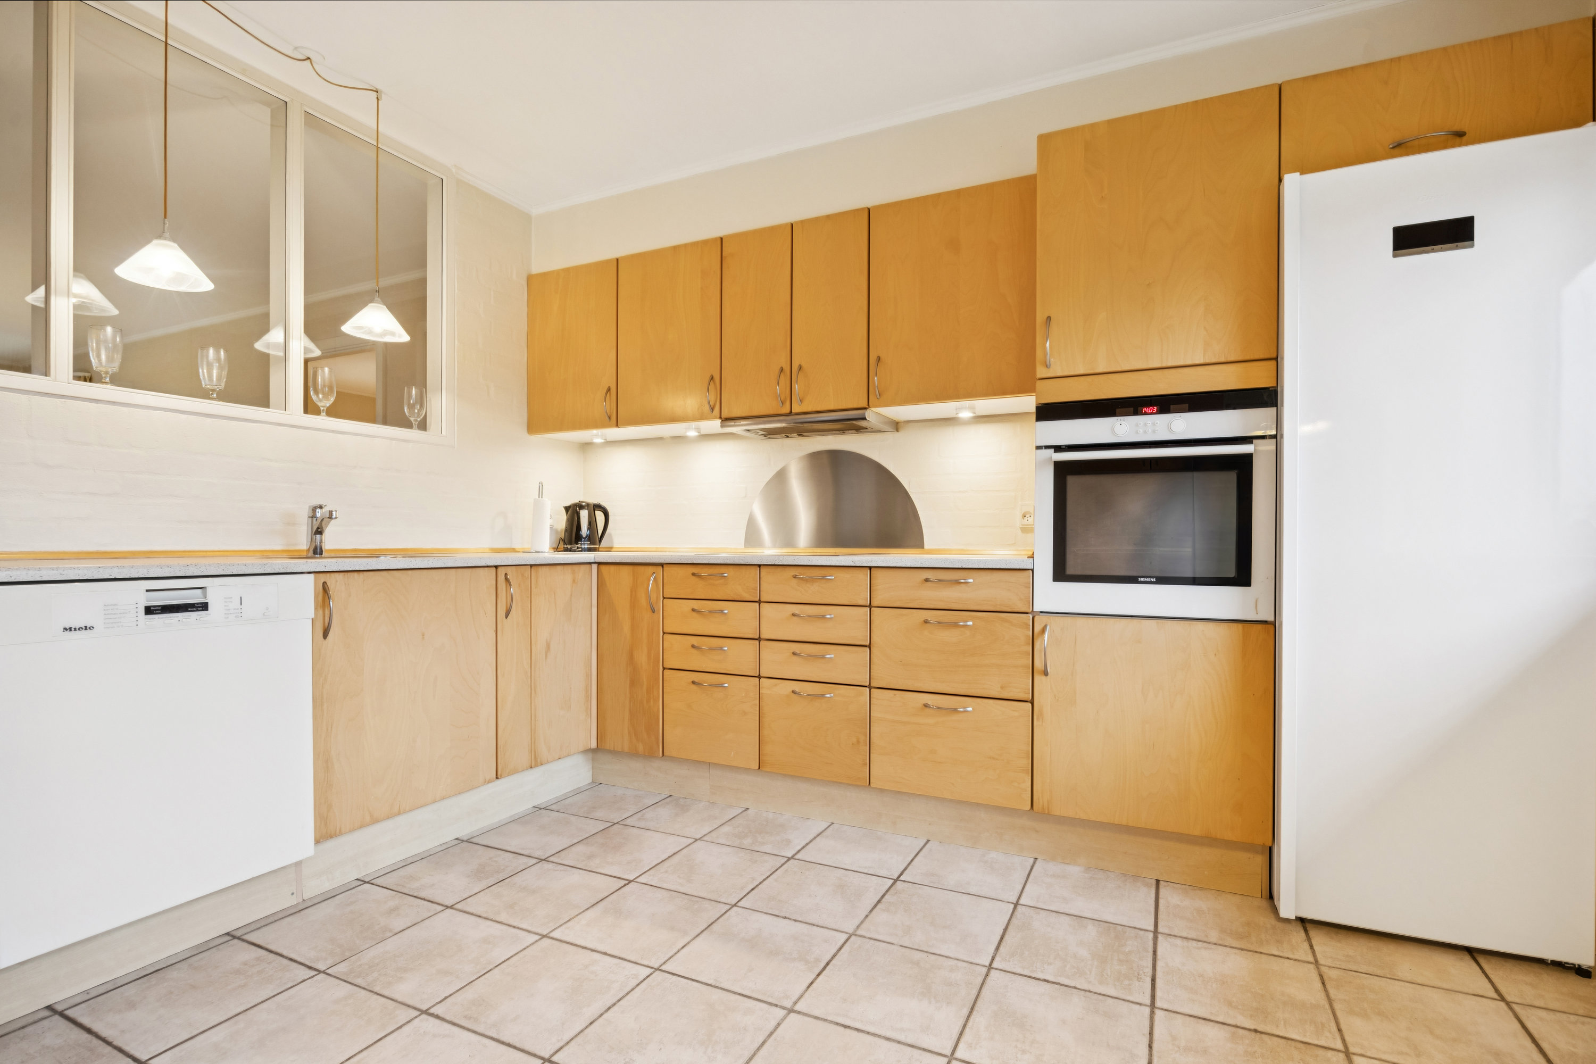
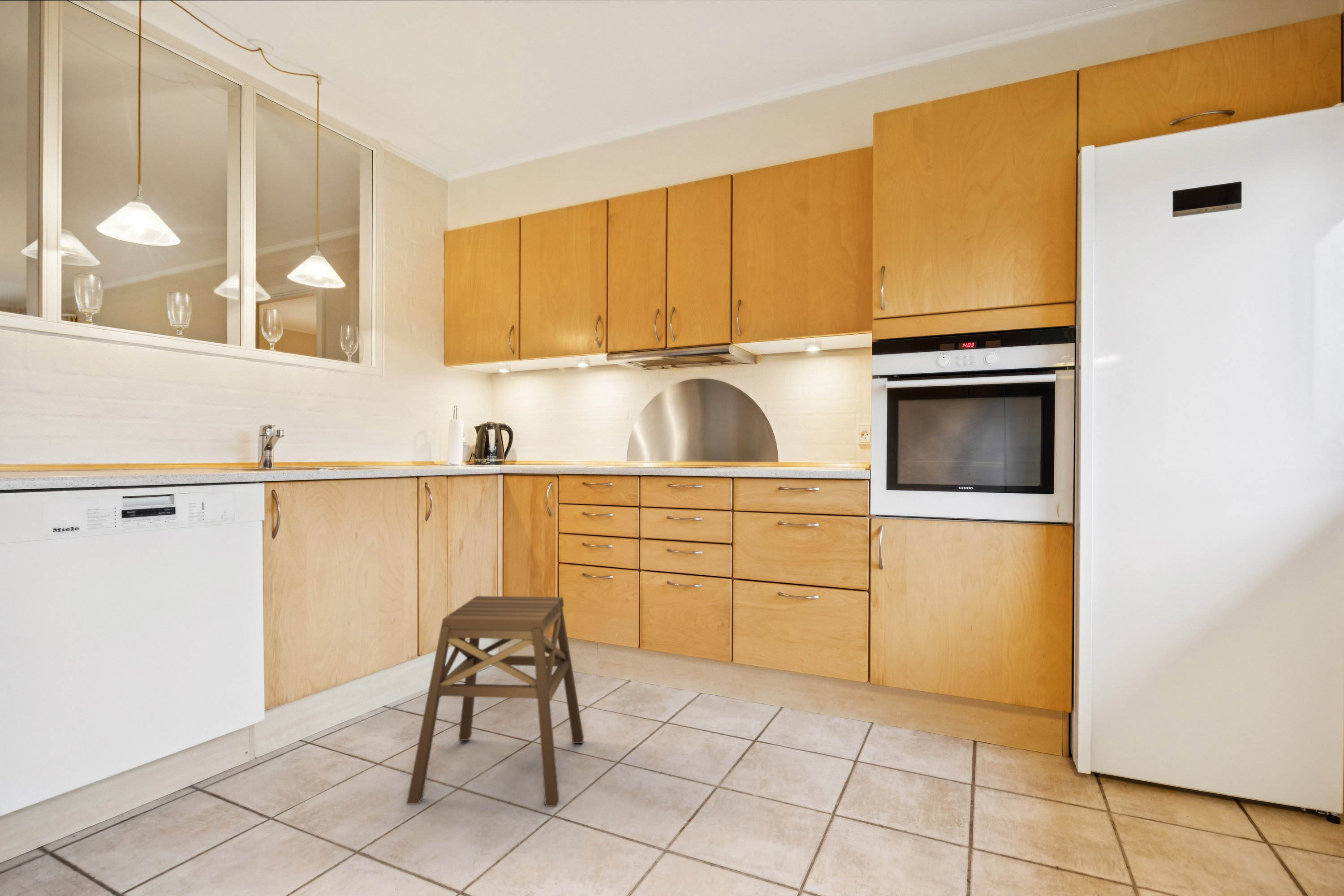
+ stool (504, 688)
